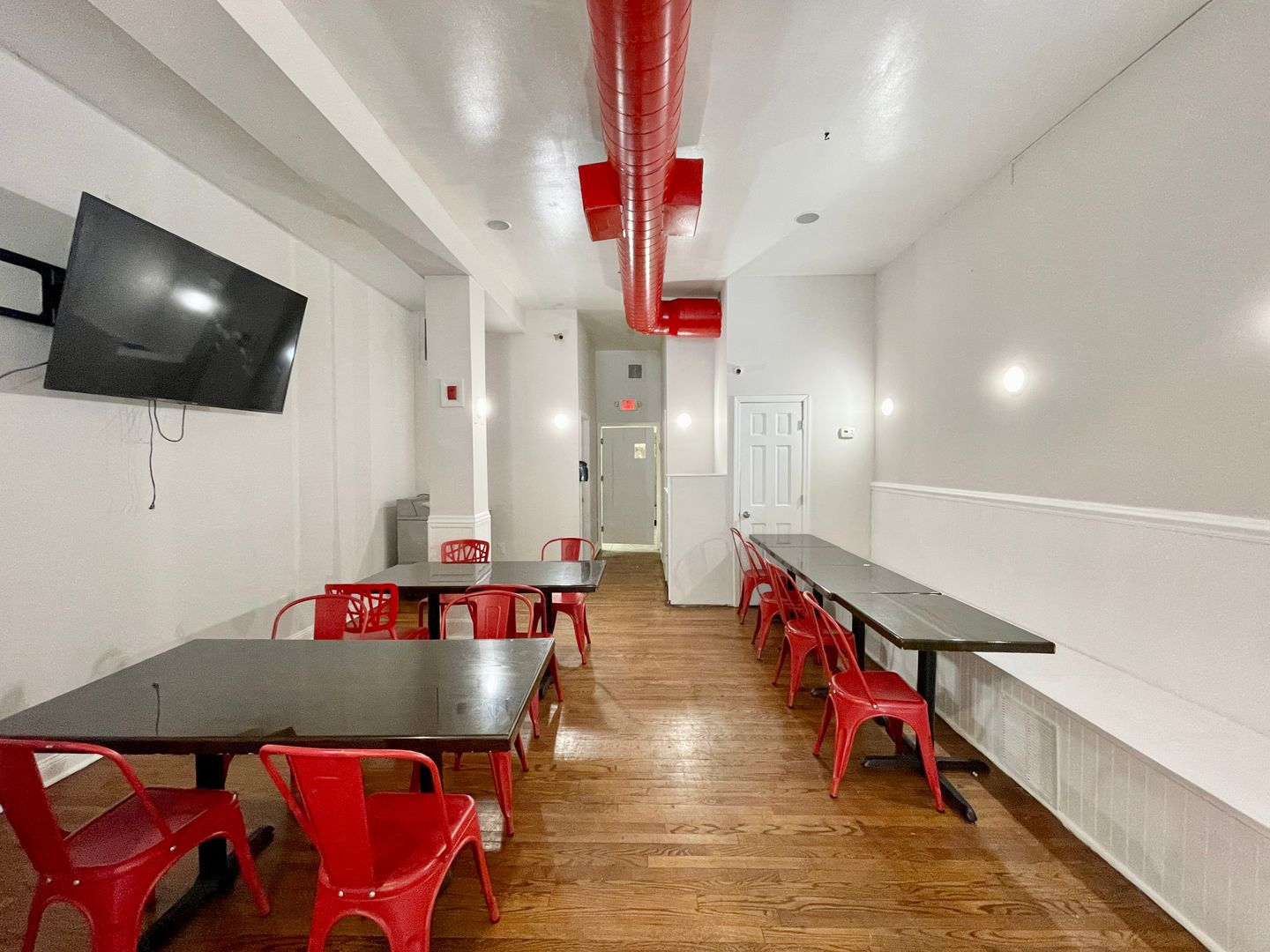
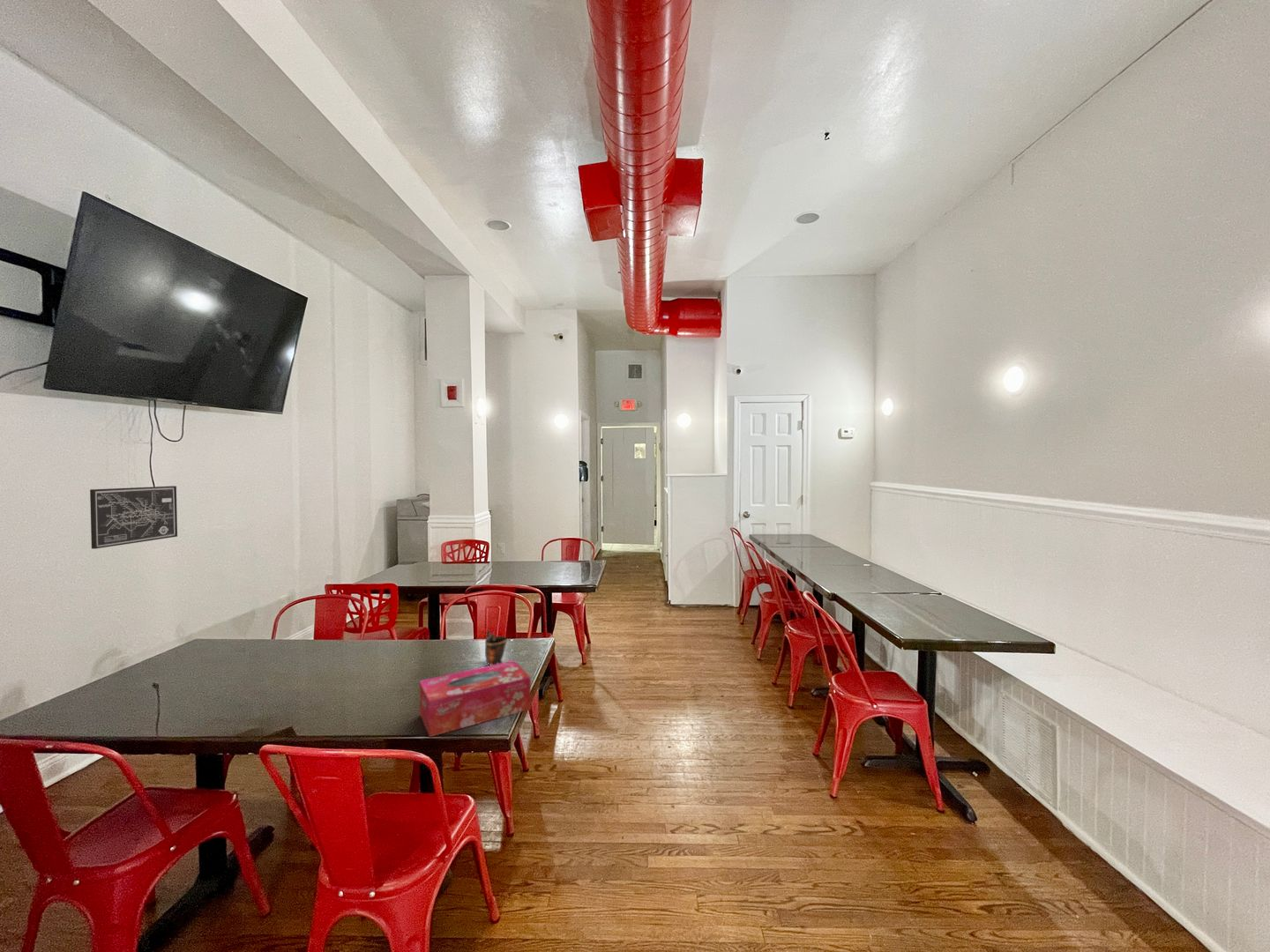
+ wall art (137, 515)
+ cup (492, 649)
+ tissue box (475, 695)
